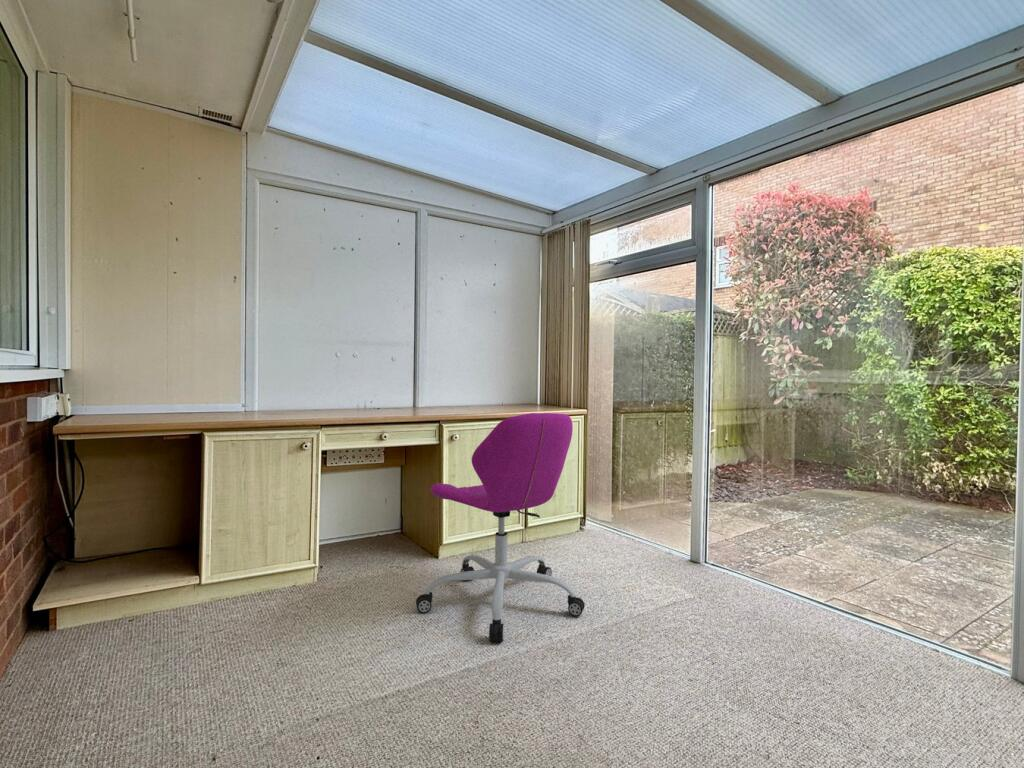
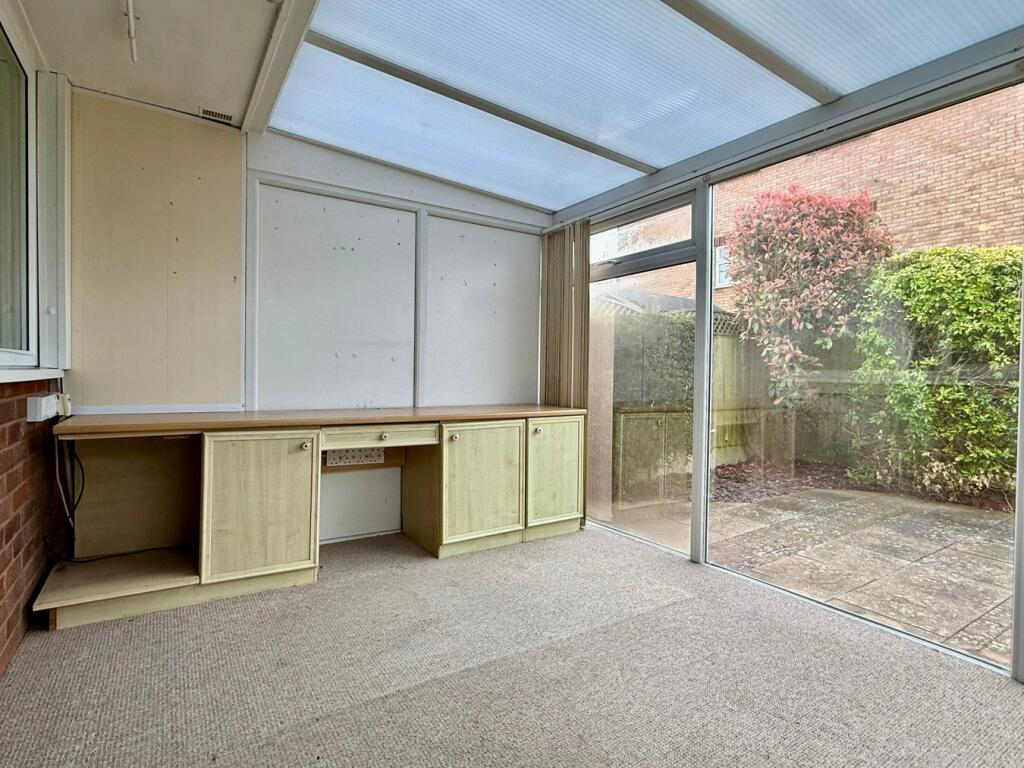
- office chair (500, 505)
